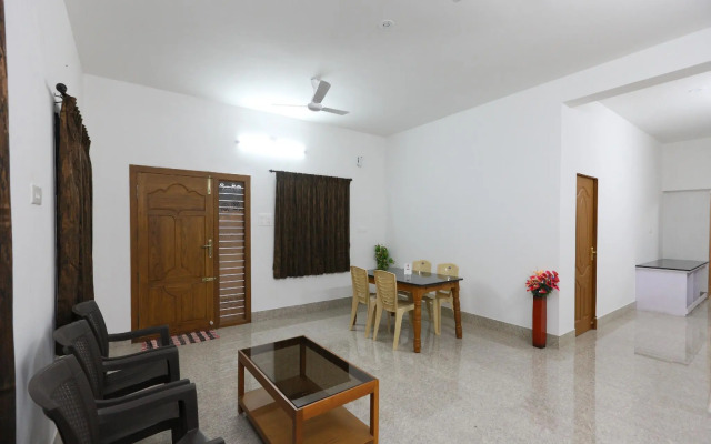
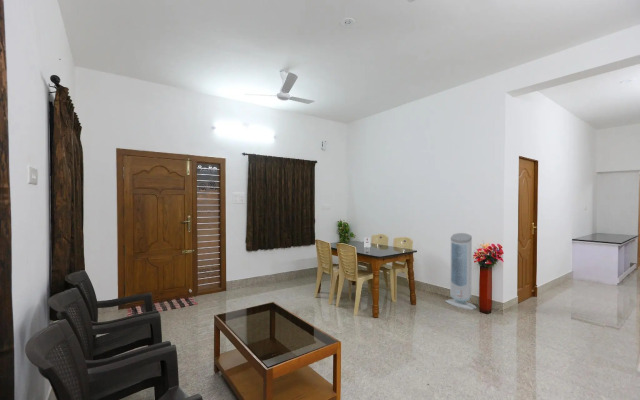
+ air purifier (460, 269)
